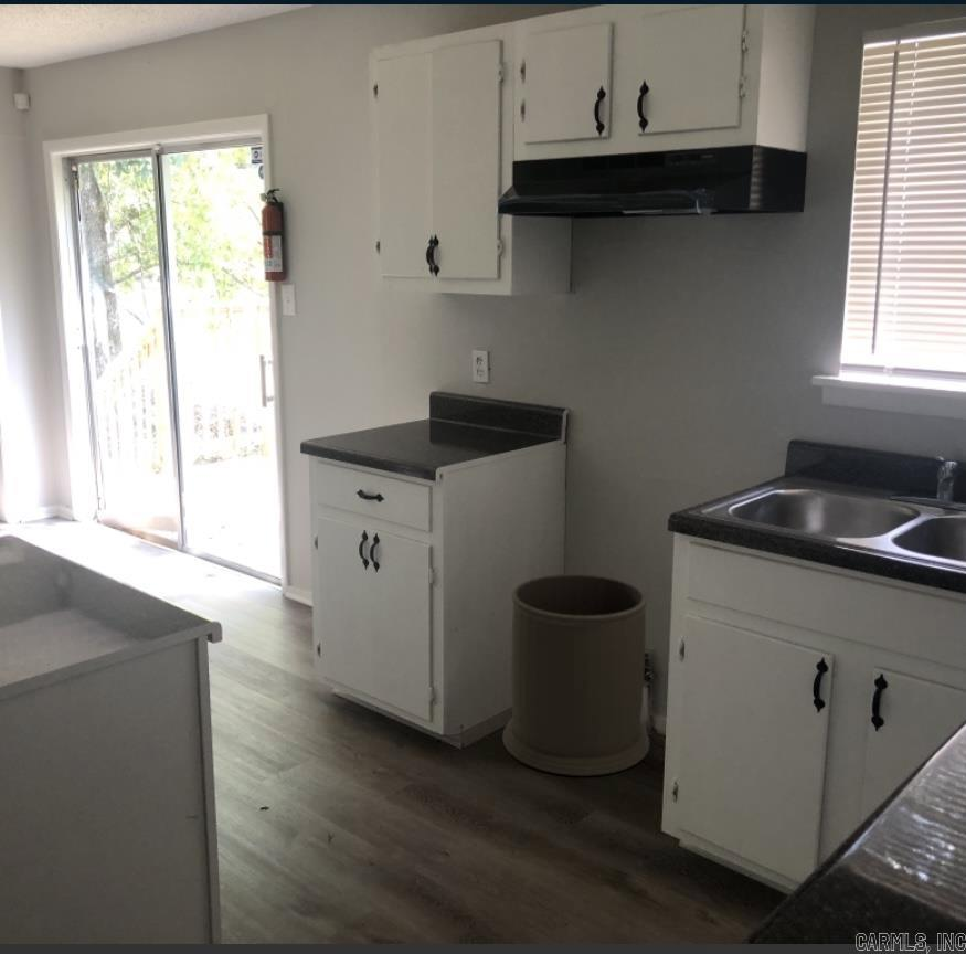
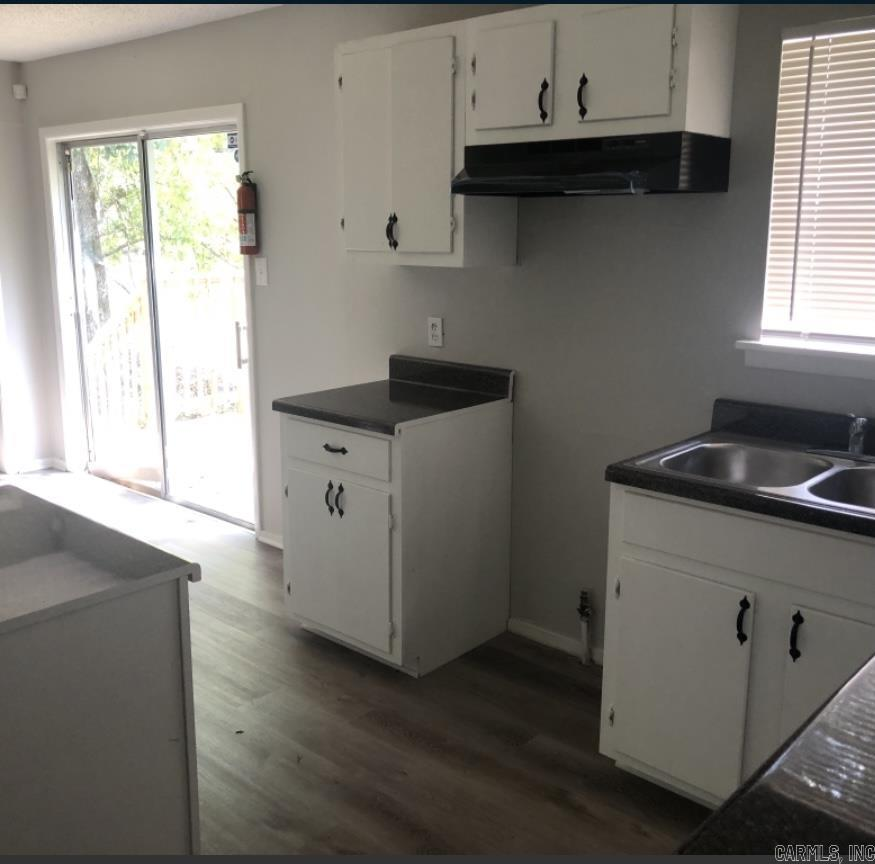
- trash can (576, 667)
